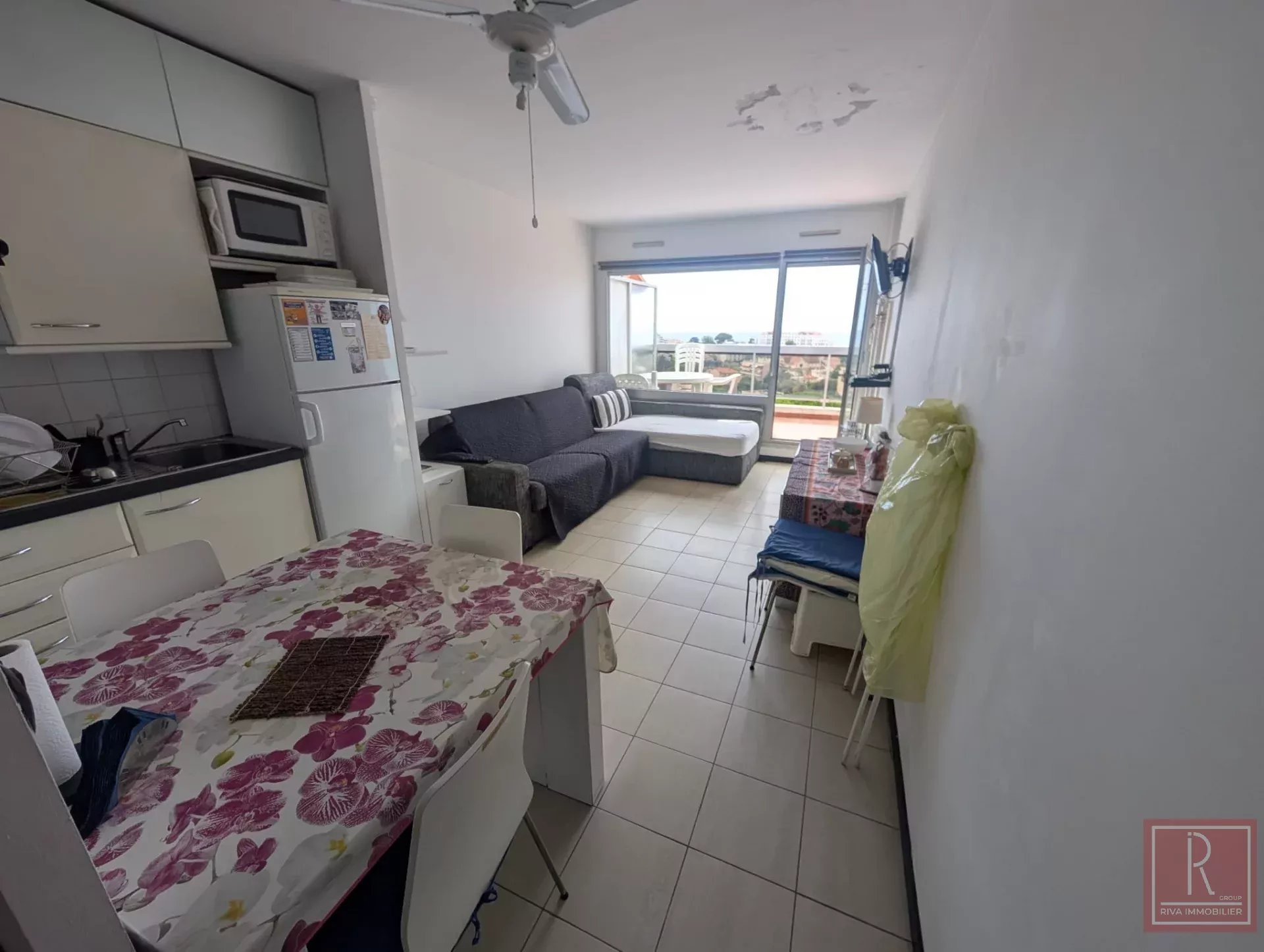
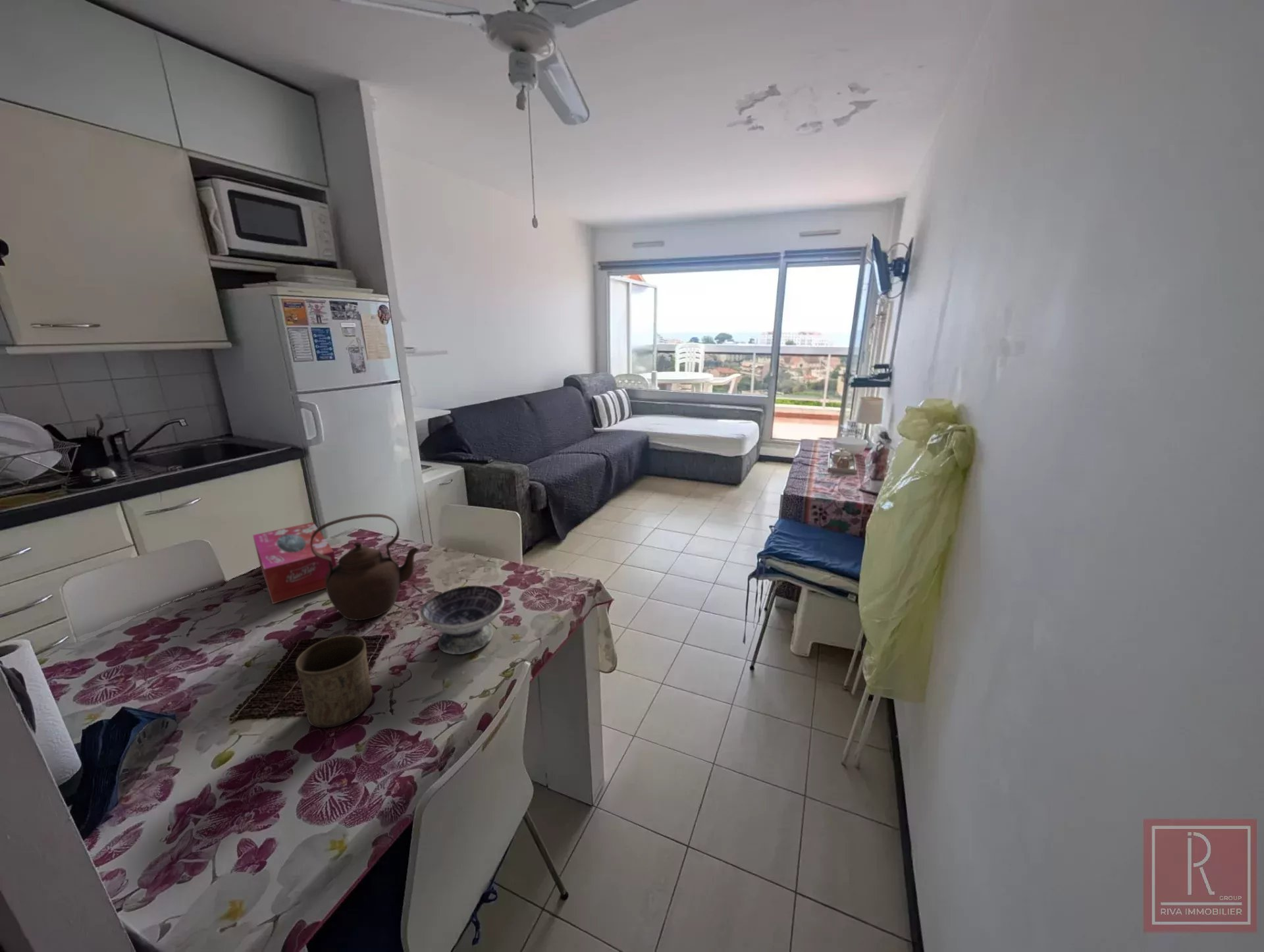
+ teapot (371, 561)
+ bowl (465, 618)
+ tissue box (295, 558)
+ cup (337, 680)
